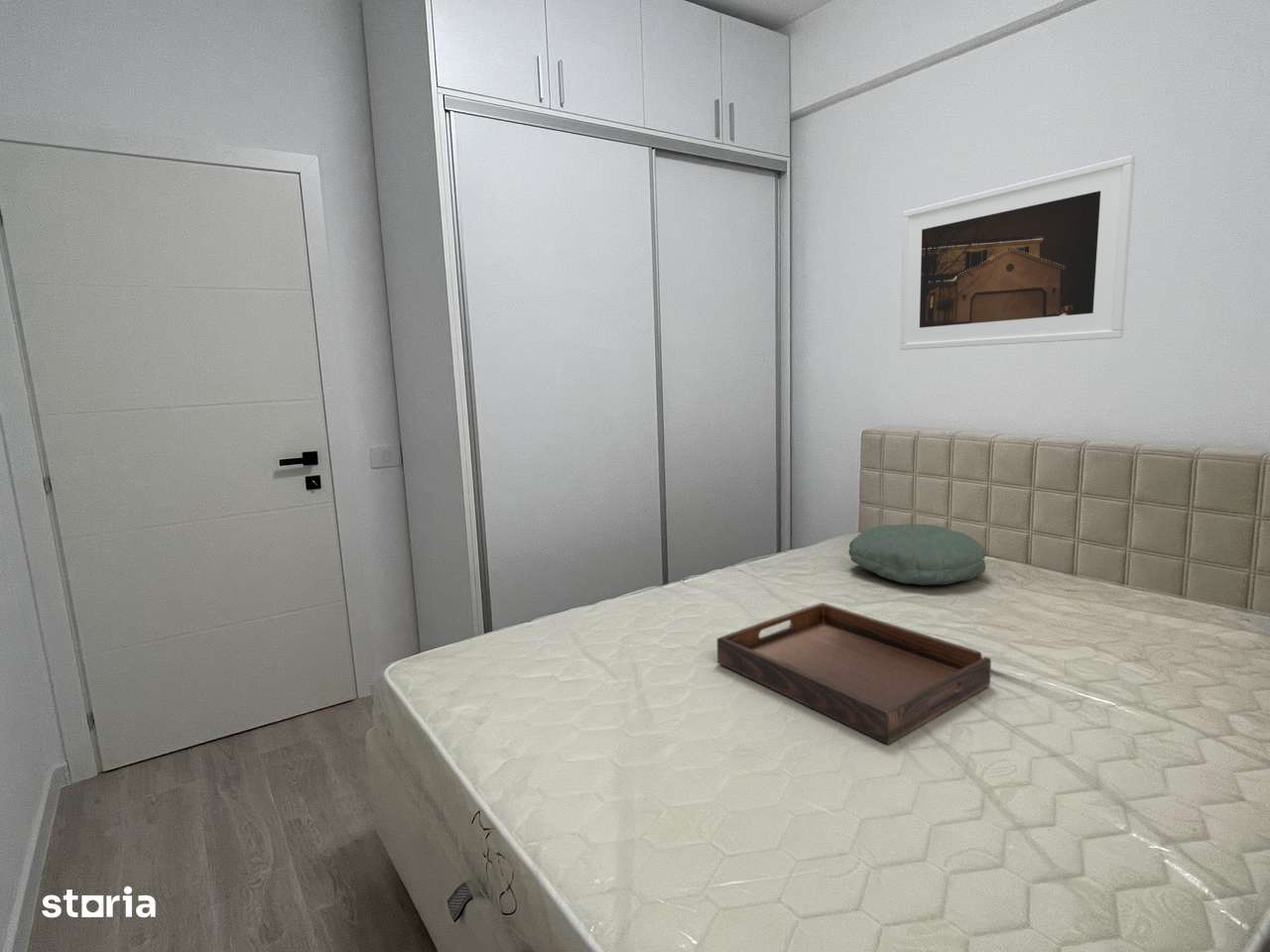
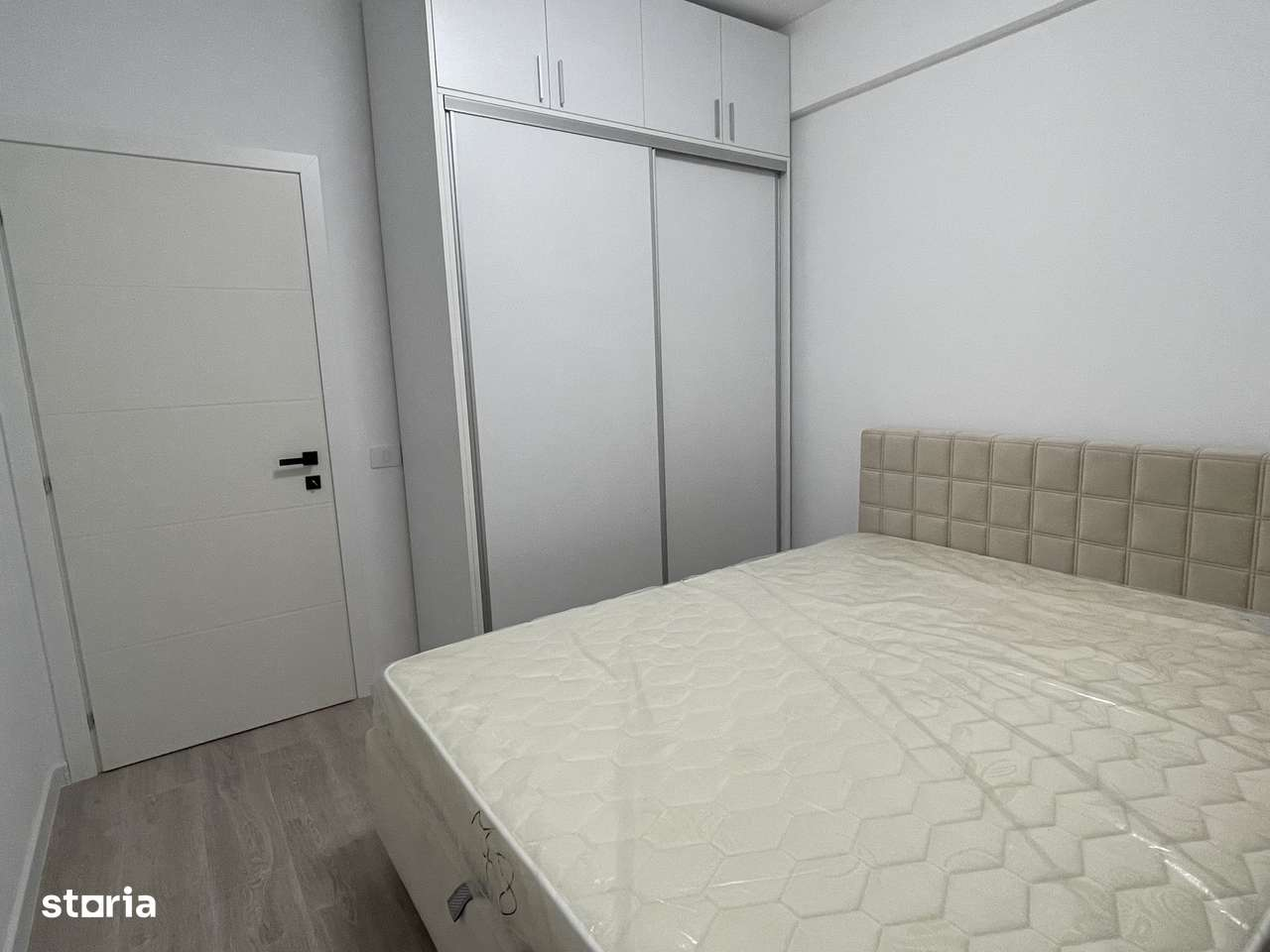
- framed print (1000, 267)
- serving tray (848, 659)
- pillow (917, 551)
